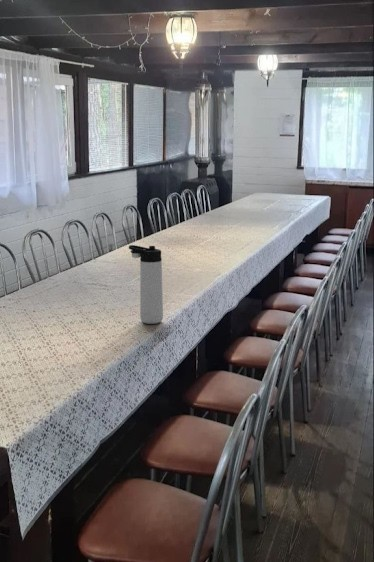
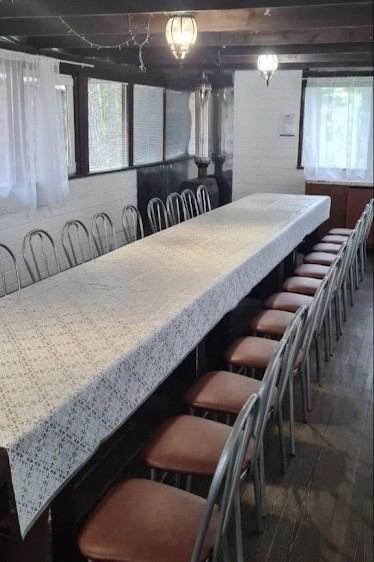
- thermos bottle (145, 283)
